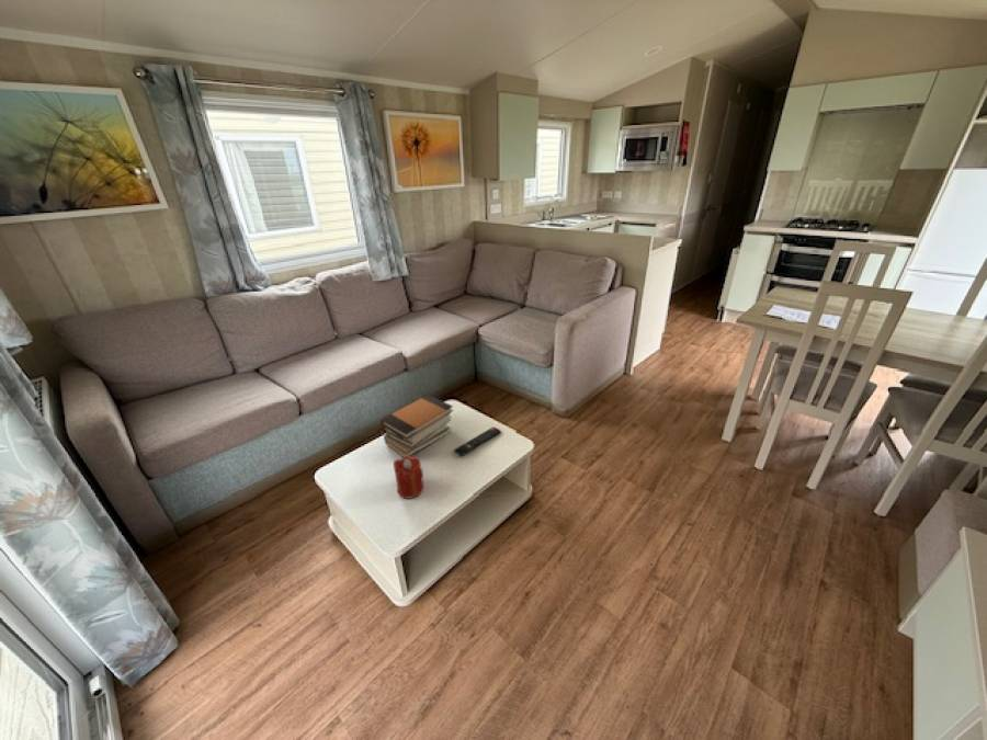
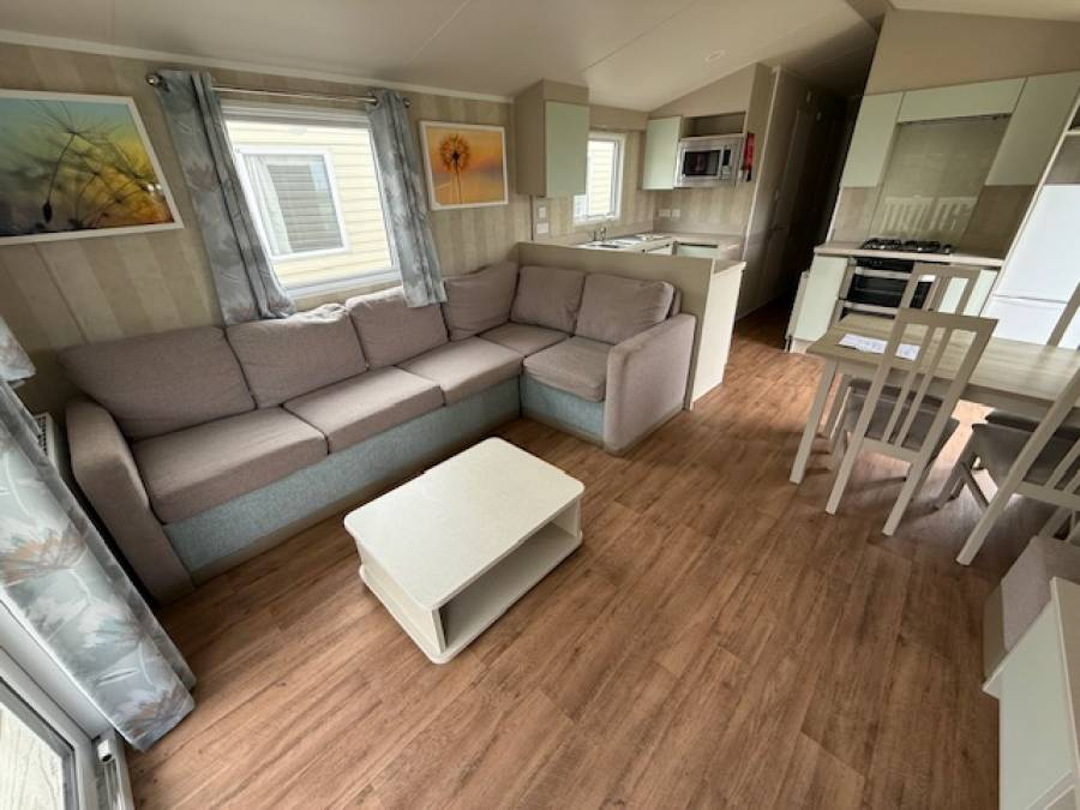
- remote control (478, 441)
- book stack (419, 424)
- candle (408, 474)
